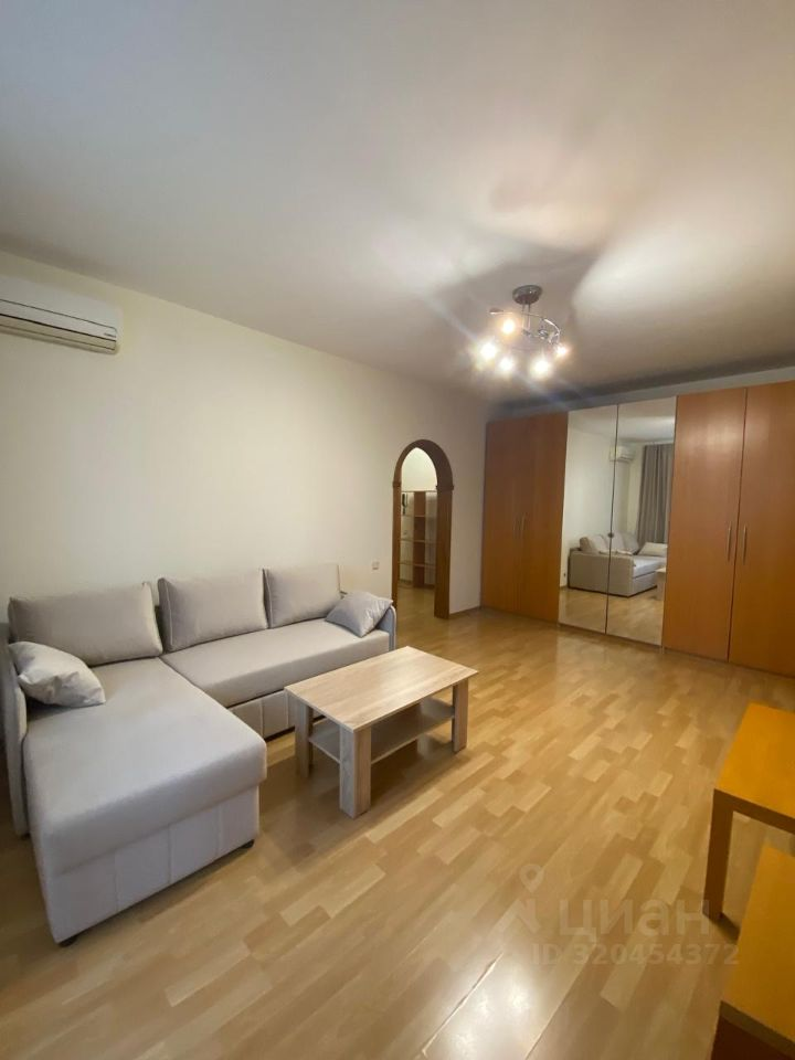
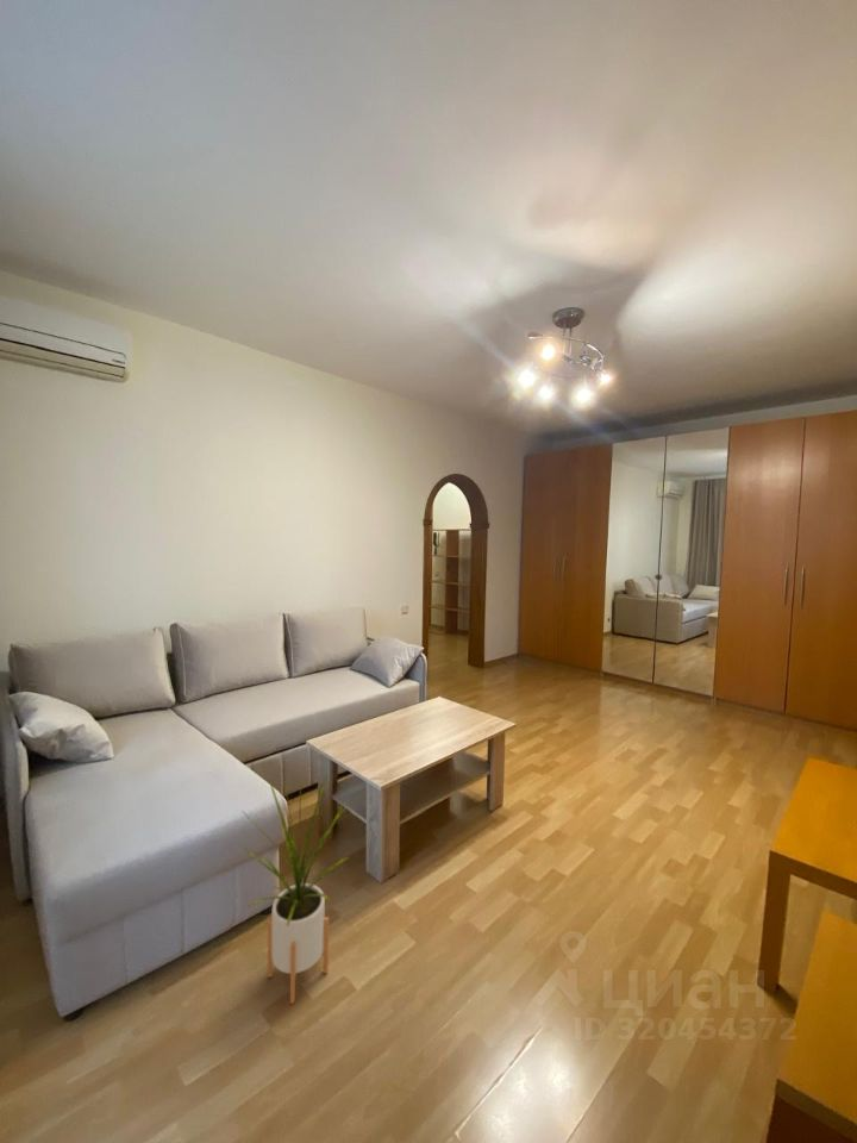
+ house plant (296, 881)
